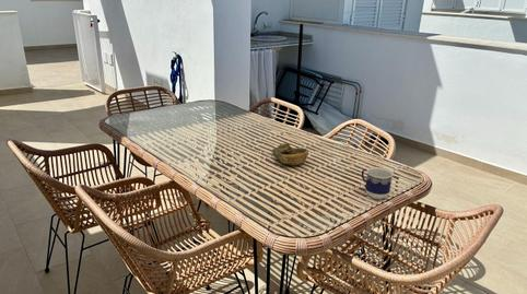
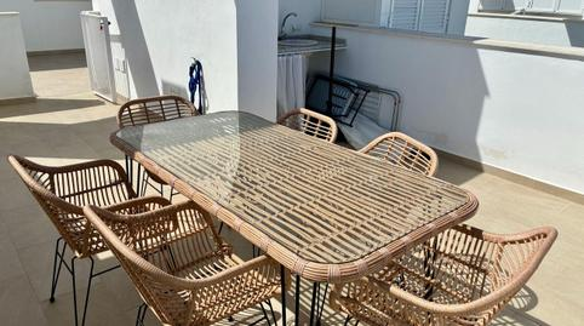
- decorative bowl (286, 152)
- cup (374, 183)
